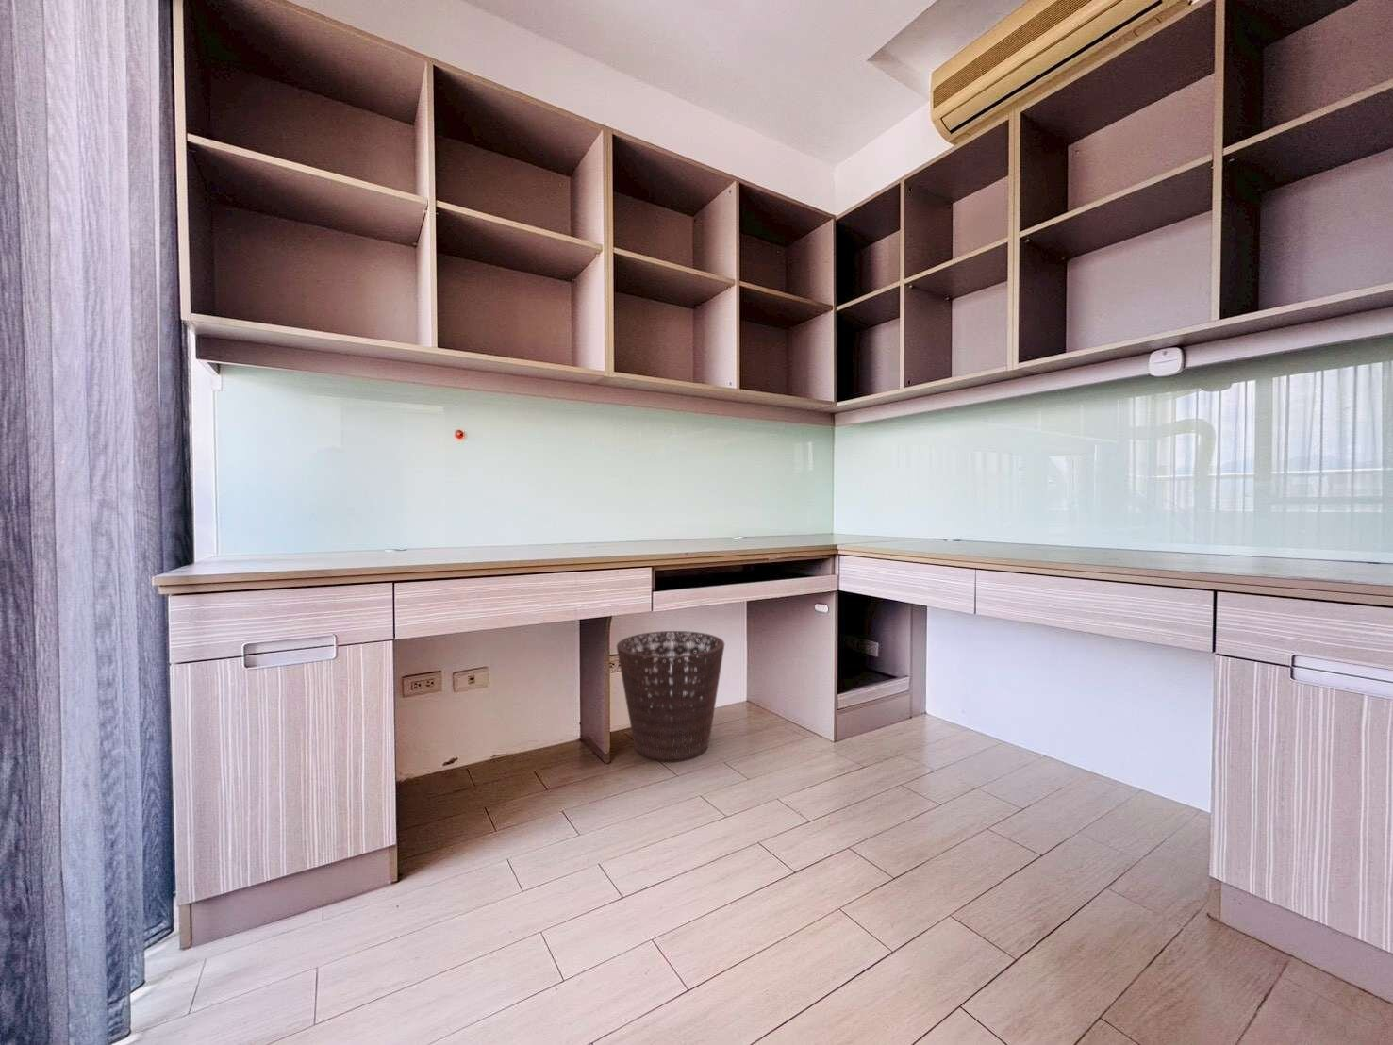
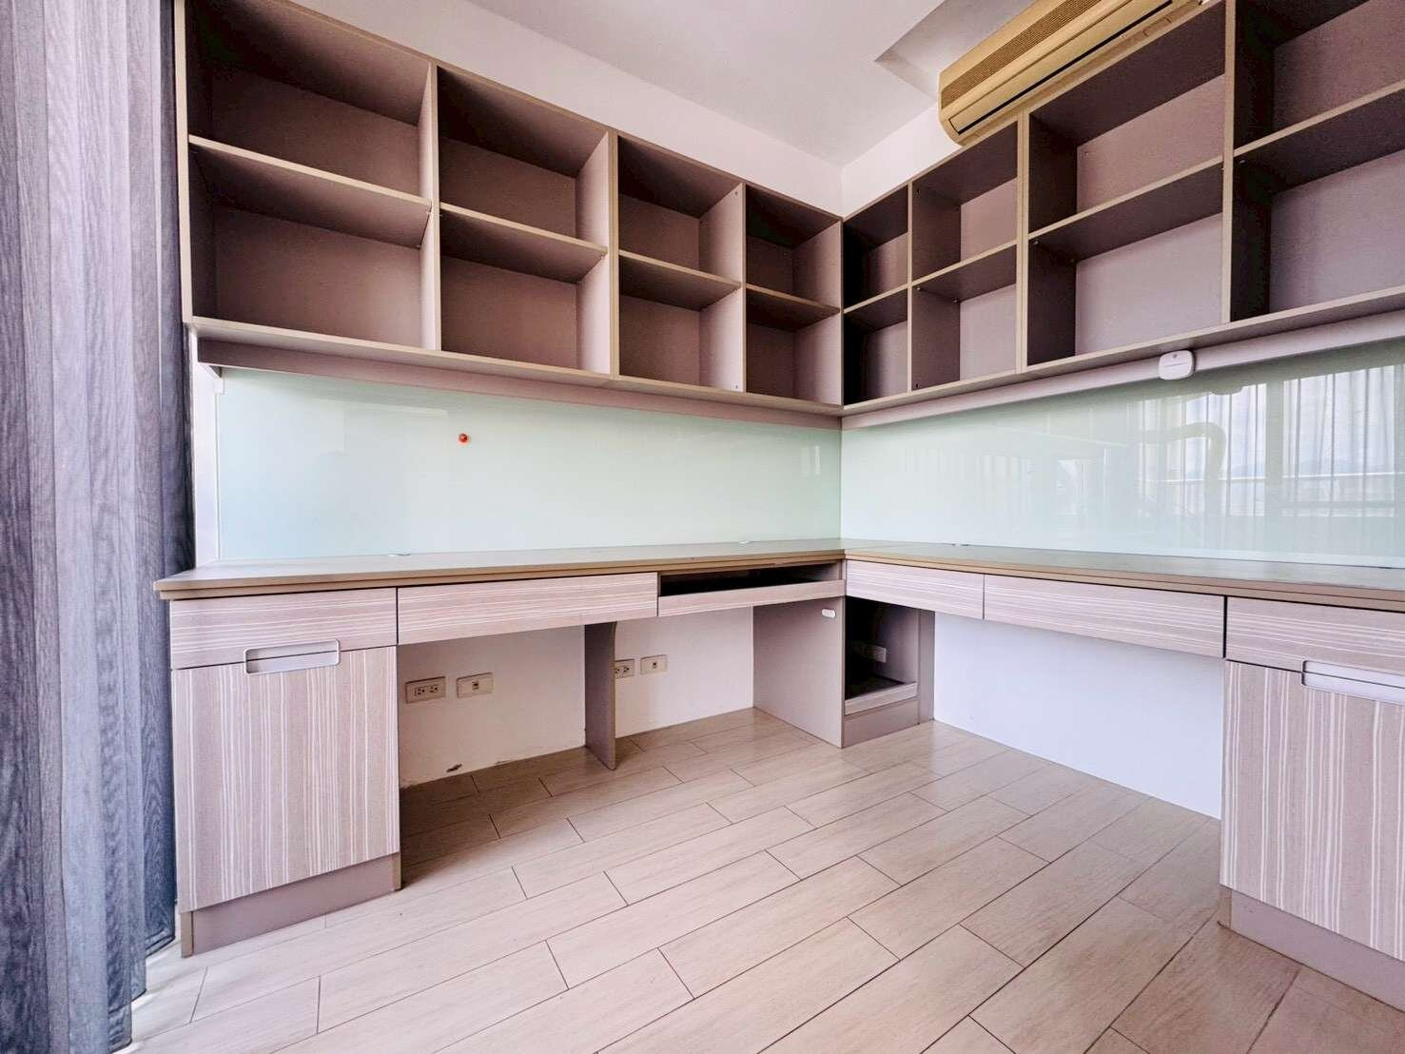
- basket (672, 694)
